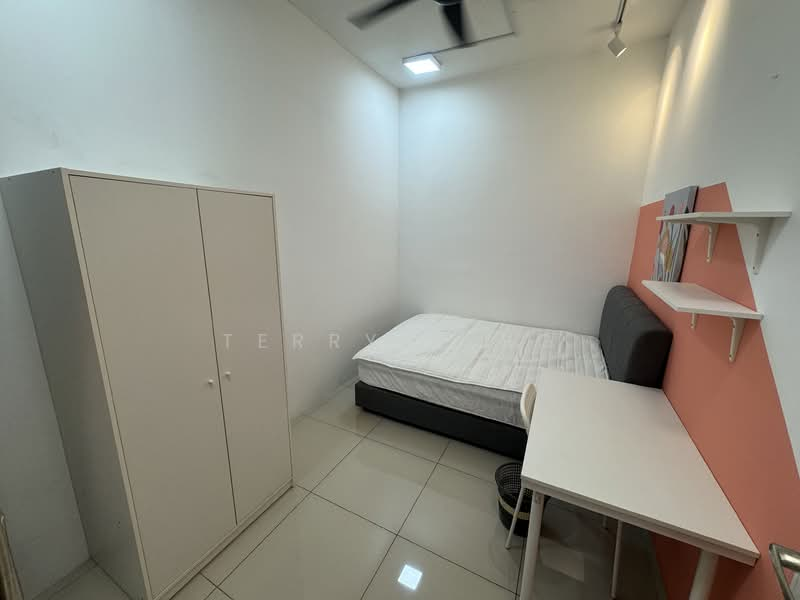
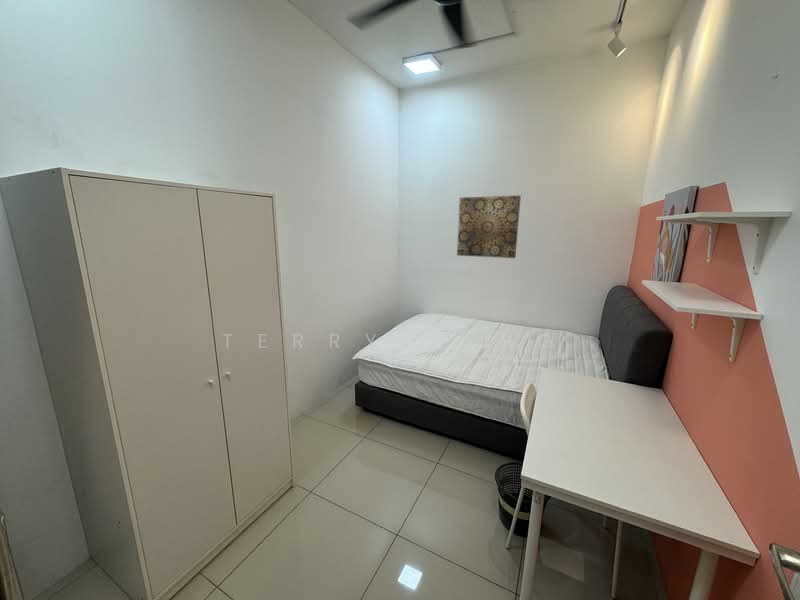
+ wall art (487, 227)
